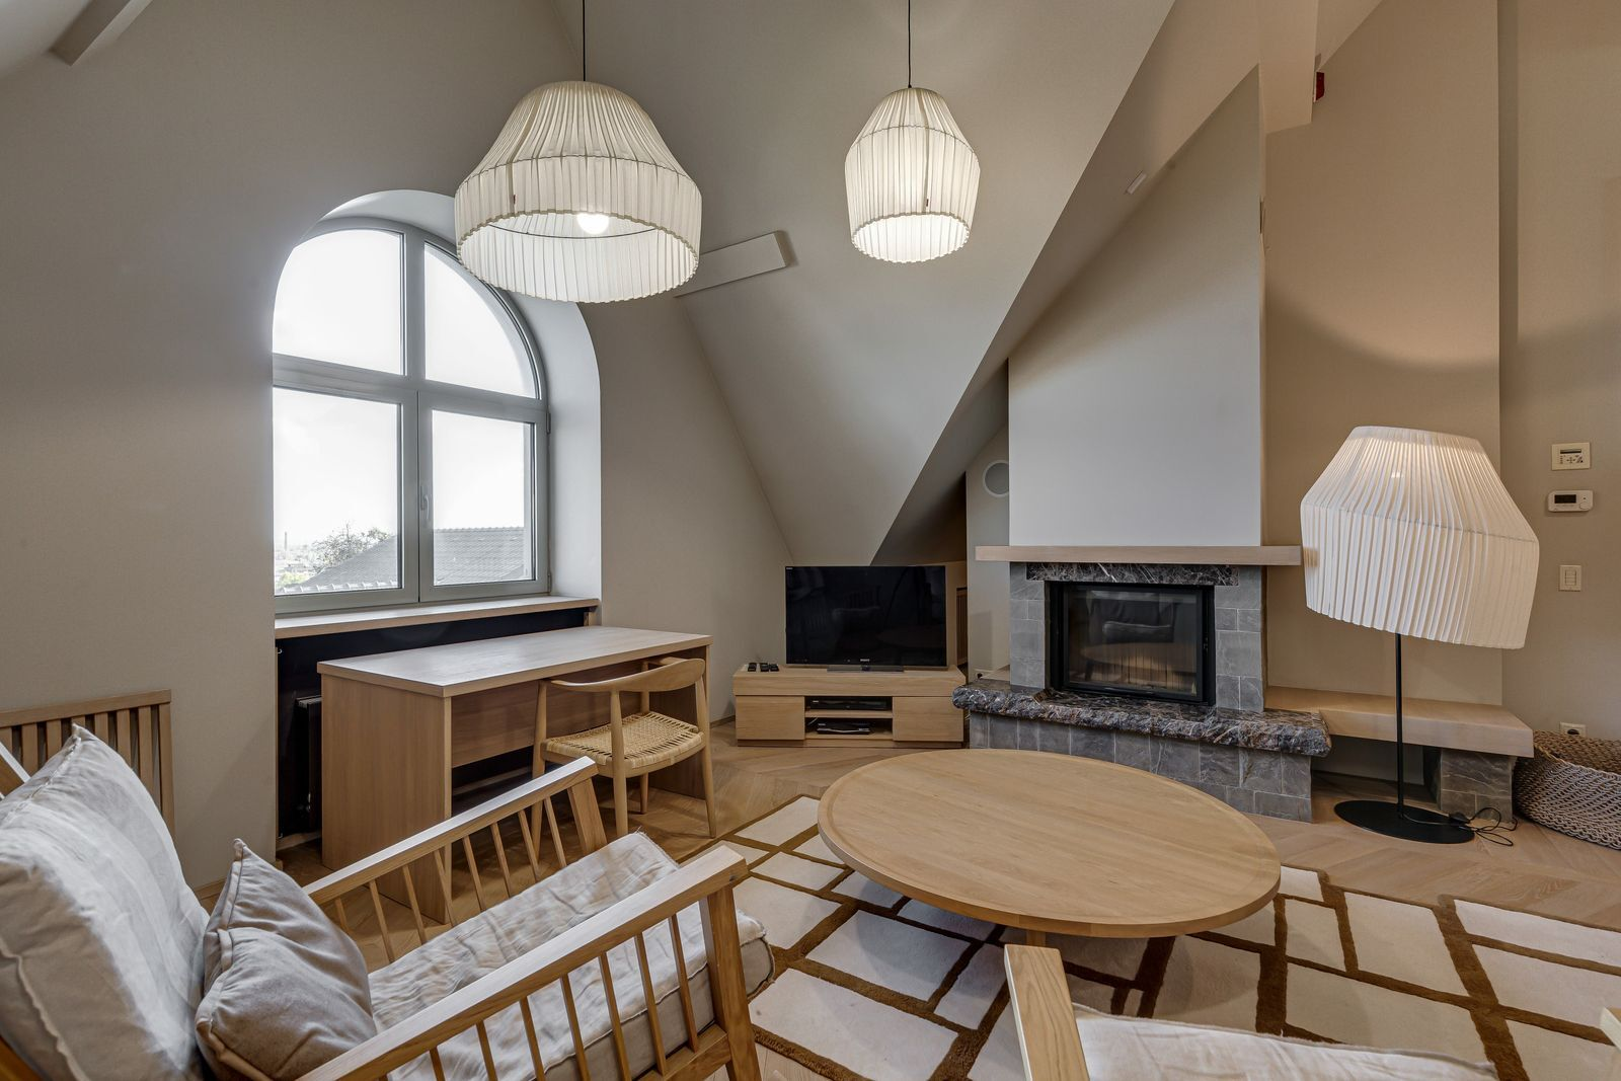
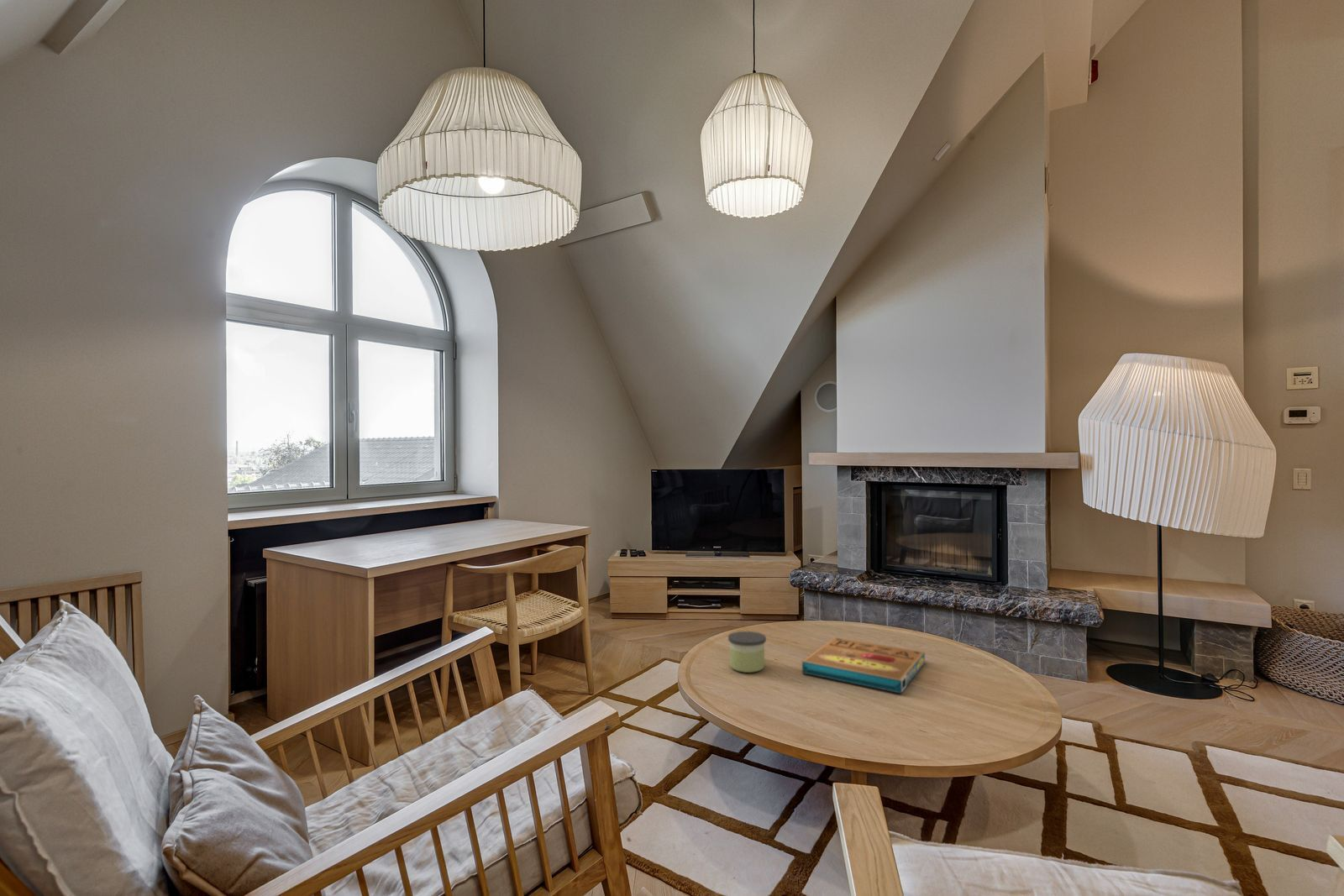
+ pizza box (864, 662)
+ candle (747, 652)
